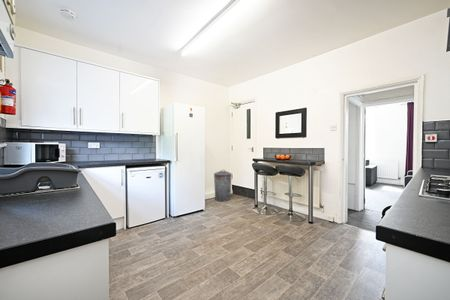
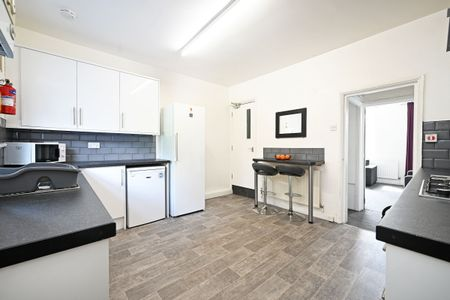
- trash can (222, 184)
